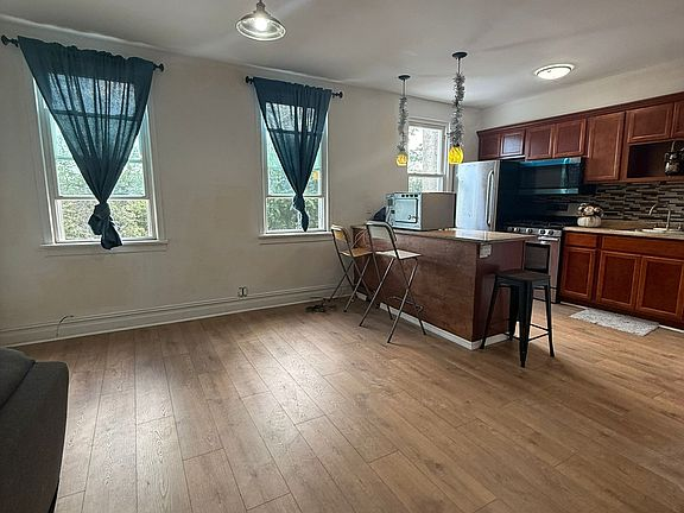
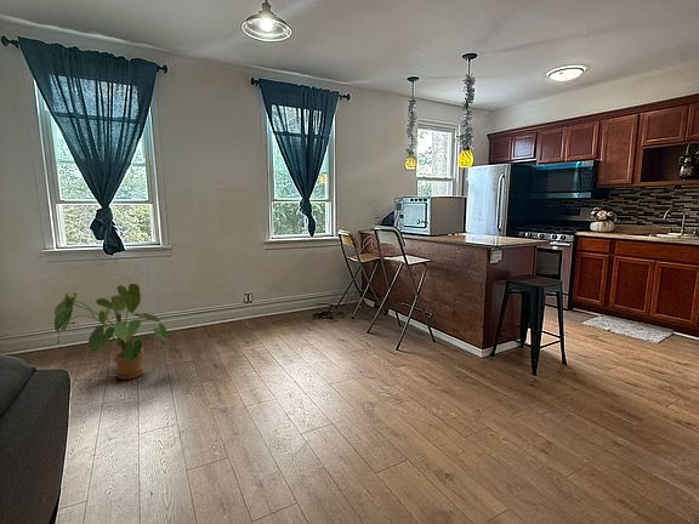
+ house plant (112, 331)
